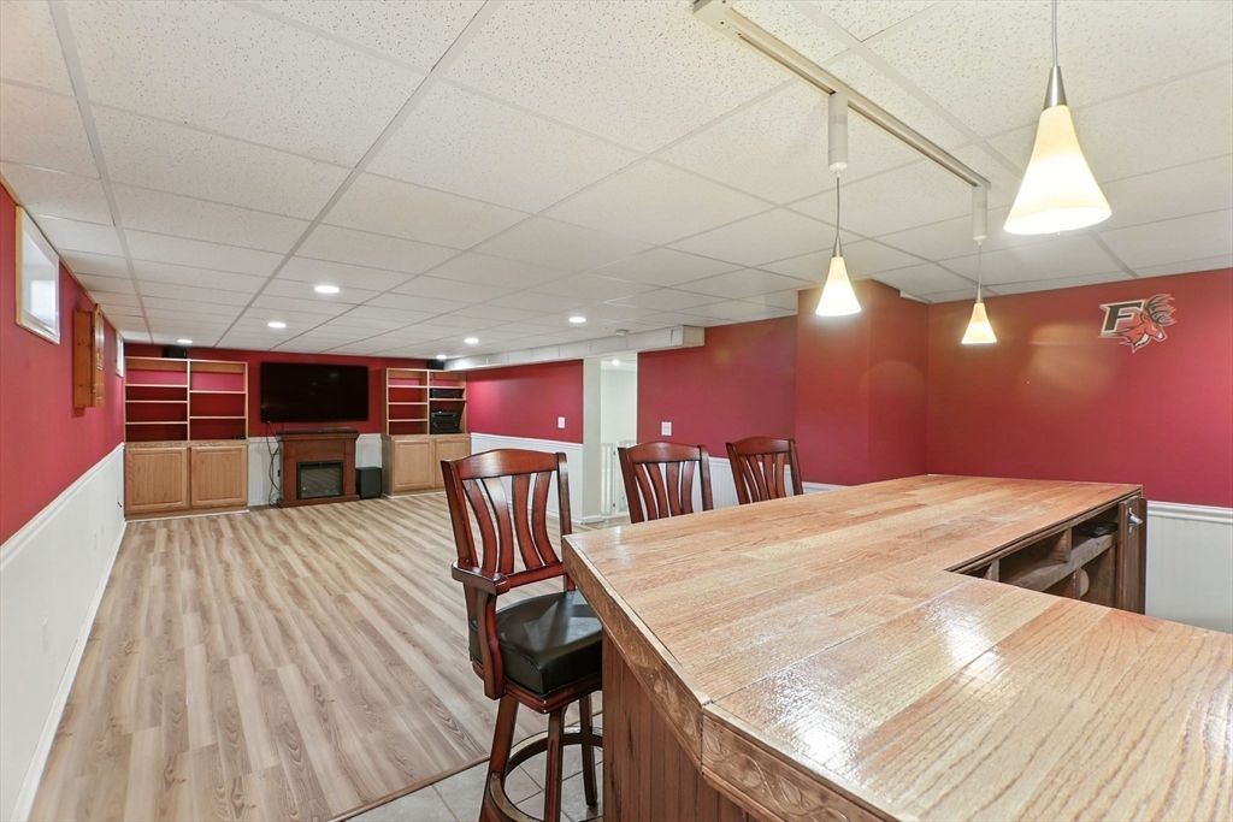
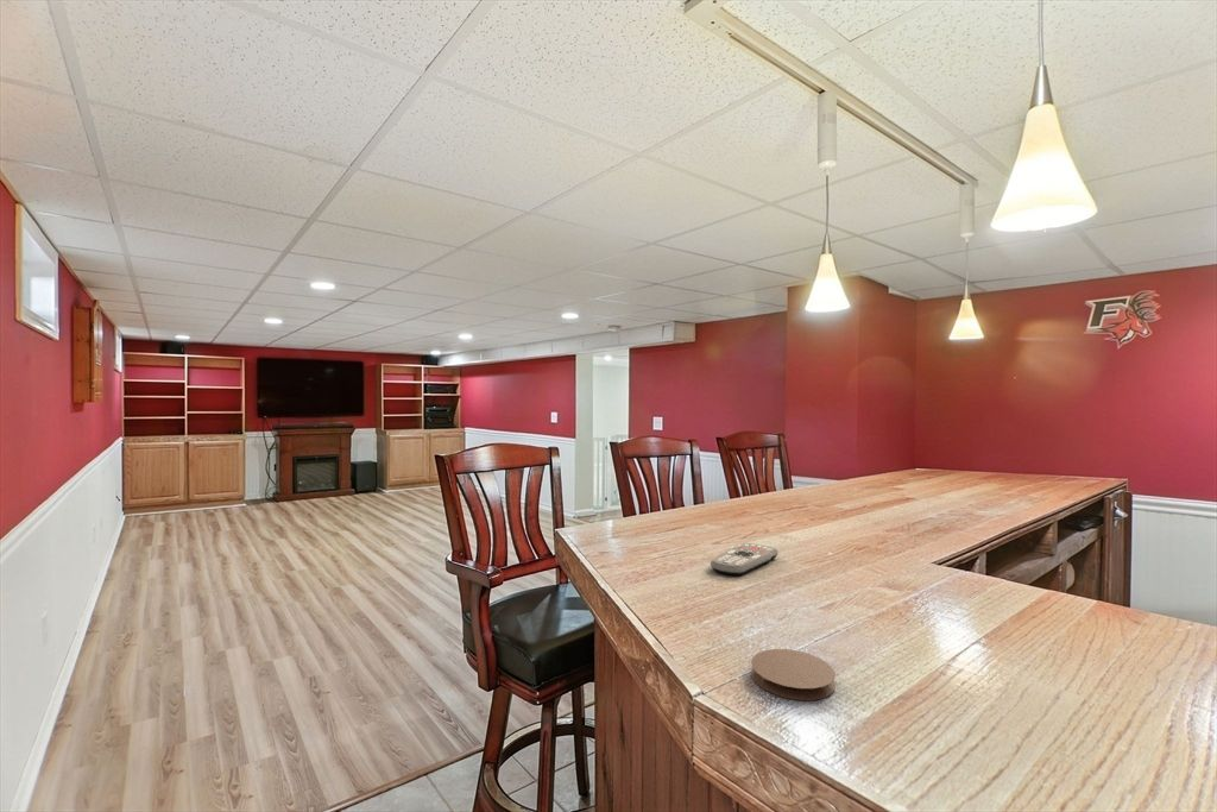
+ coaster (792, 672)
+ remote control (743, 558)
